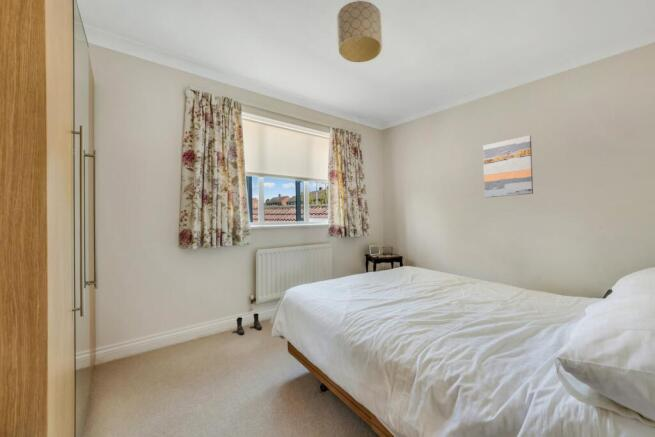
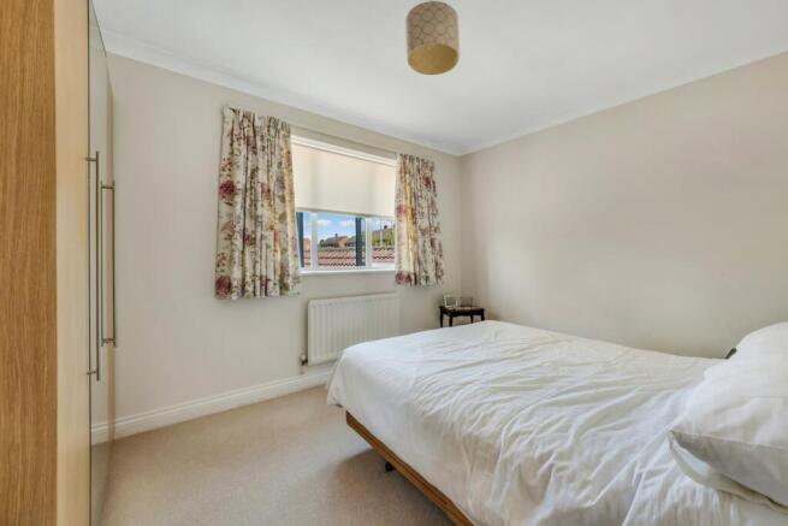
- wall art (506, 168)
- boots (254, 323)
